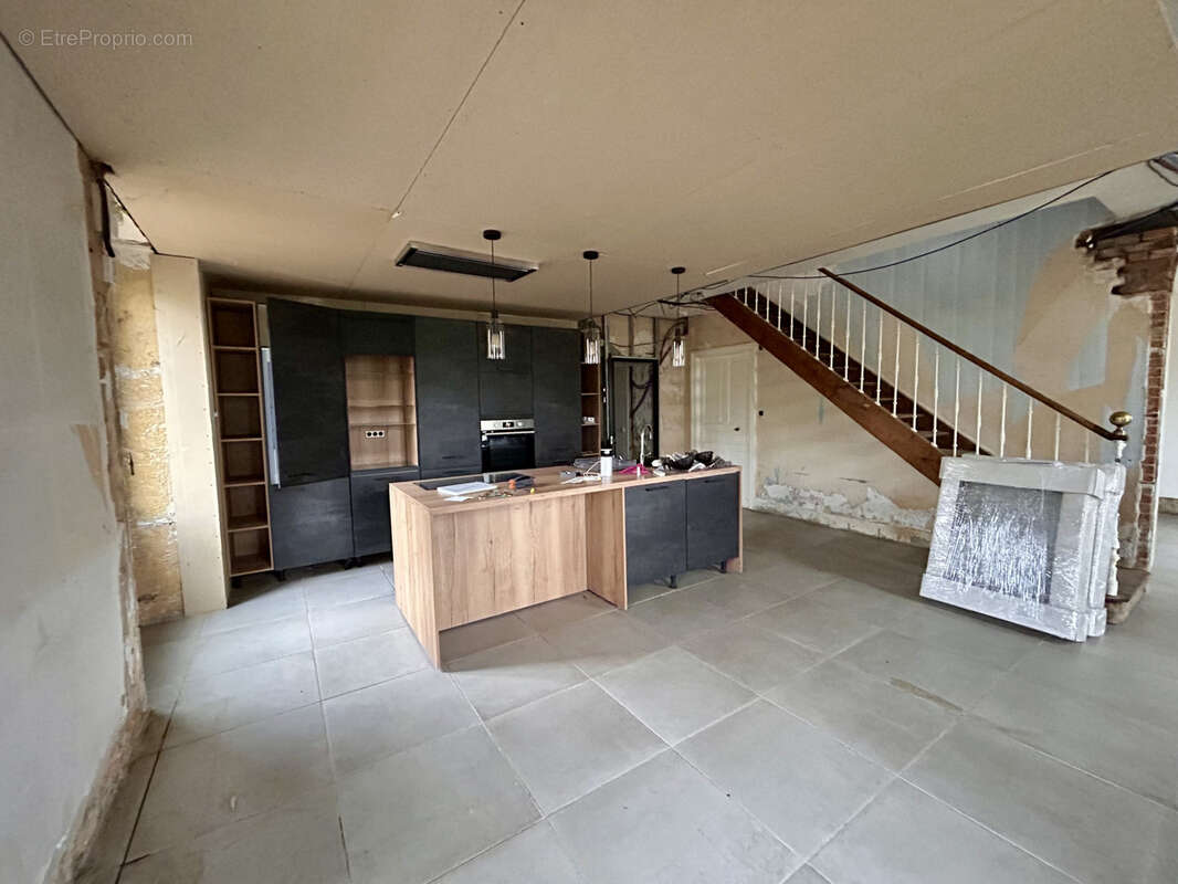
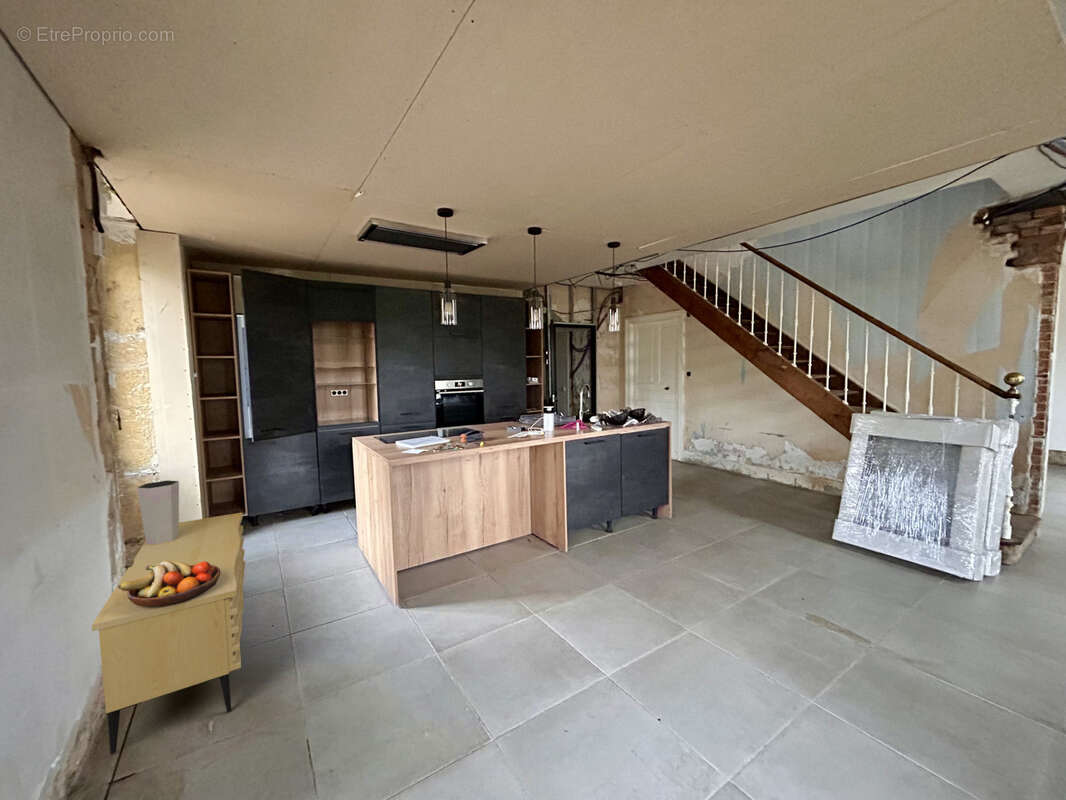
+ fruit bowl (175, 577)
+ sideboard (192, 601)
+ vase (160, 512)
